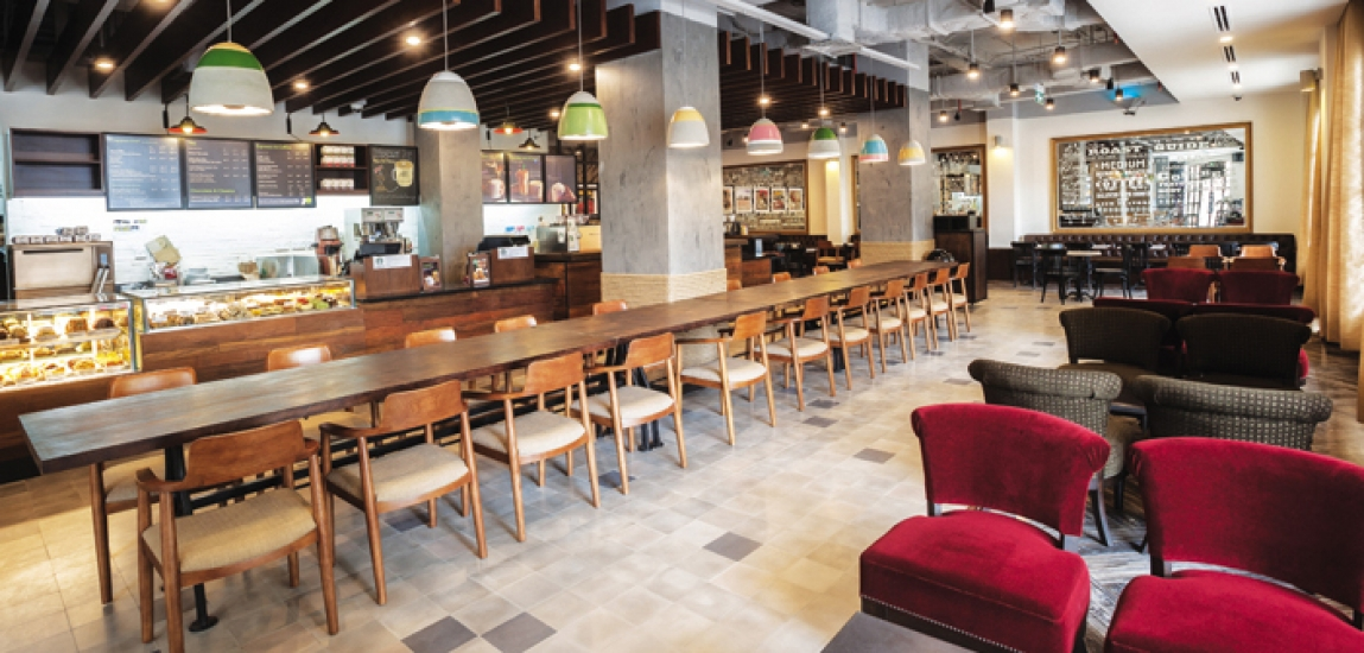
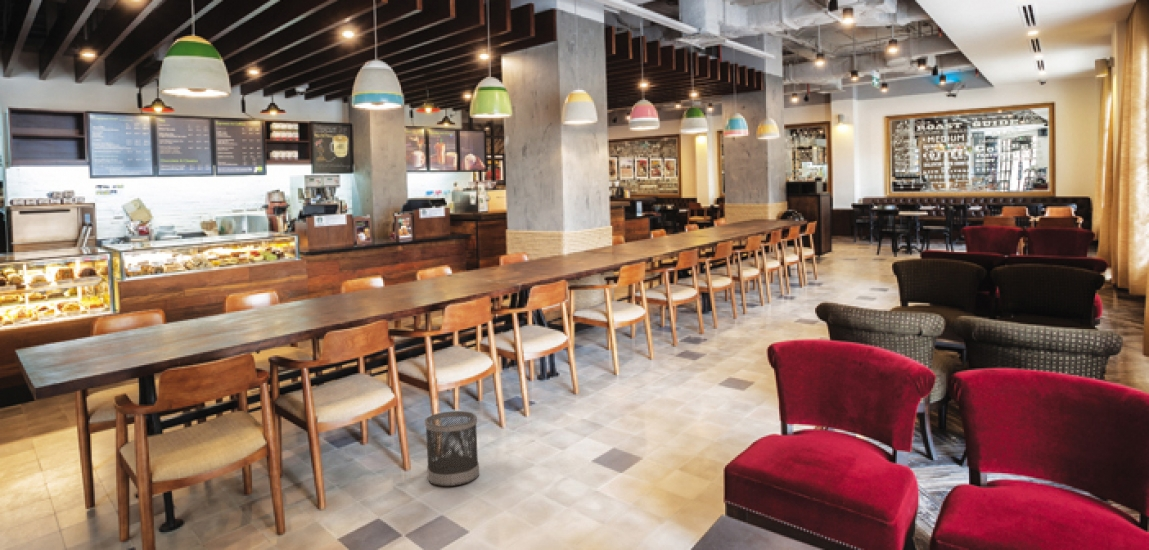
+ wastebasket (452, 447)
